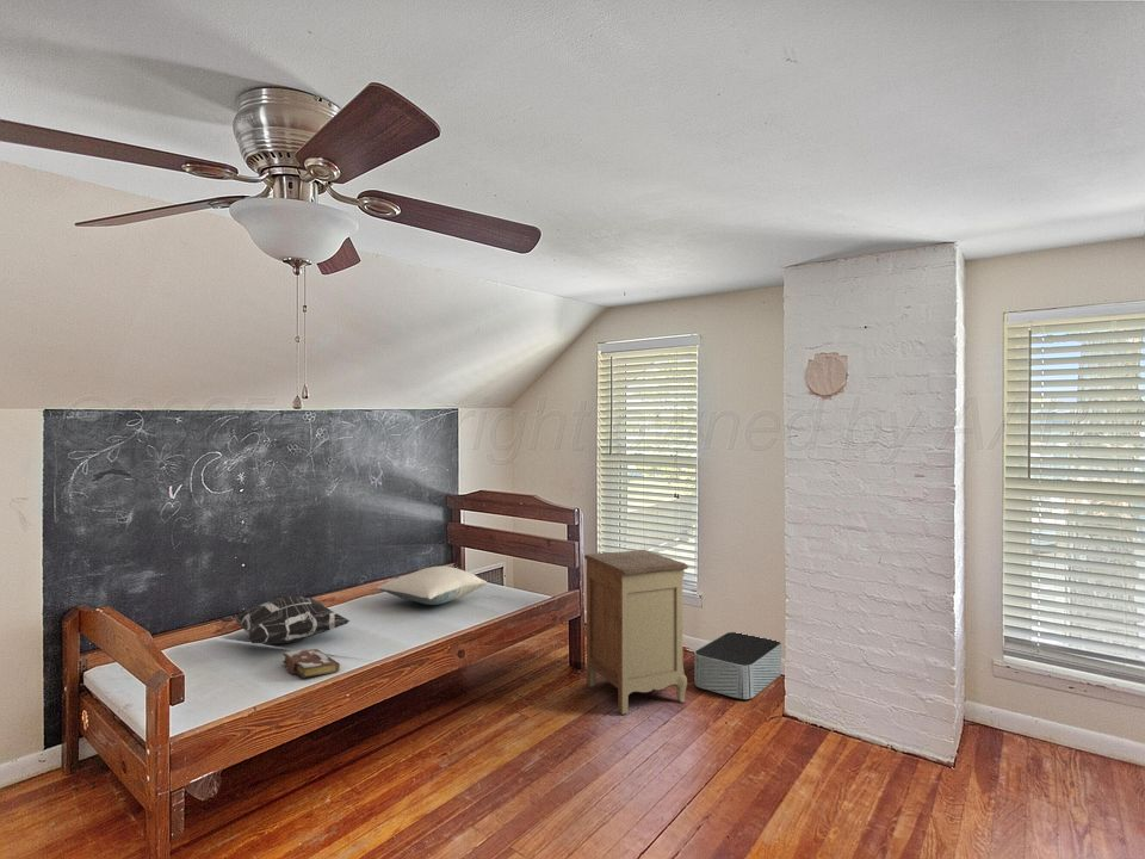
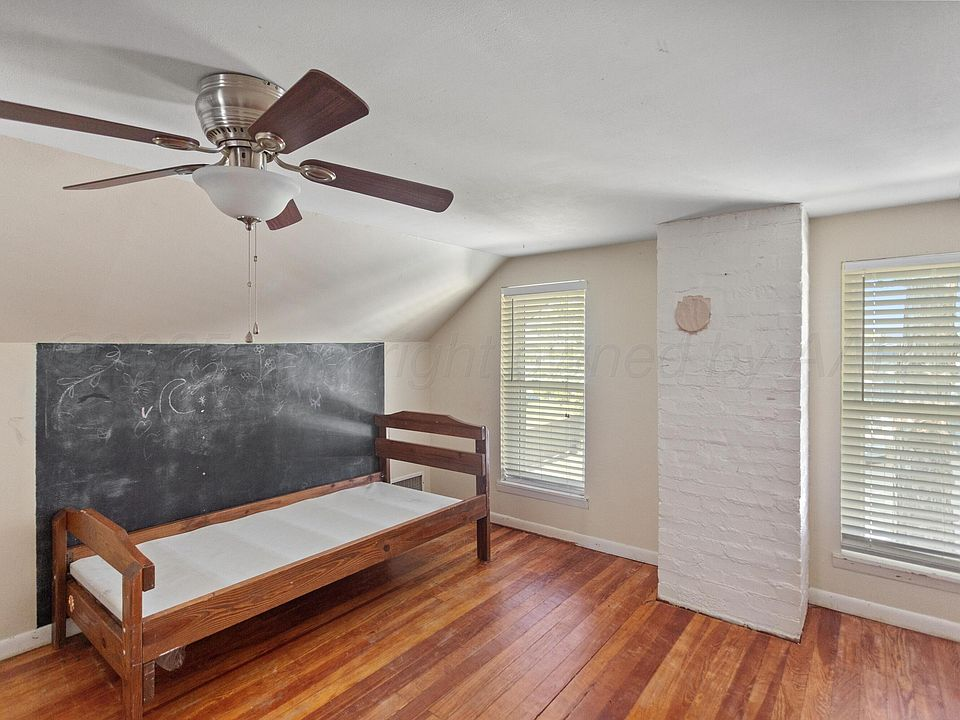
- storage bin (738, 662)
- pillow (432, 586)
- book (309, 661)
- nightstand (639, 624)
- decorative pillow (284, 619)
